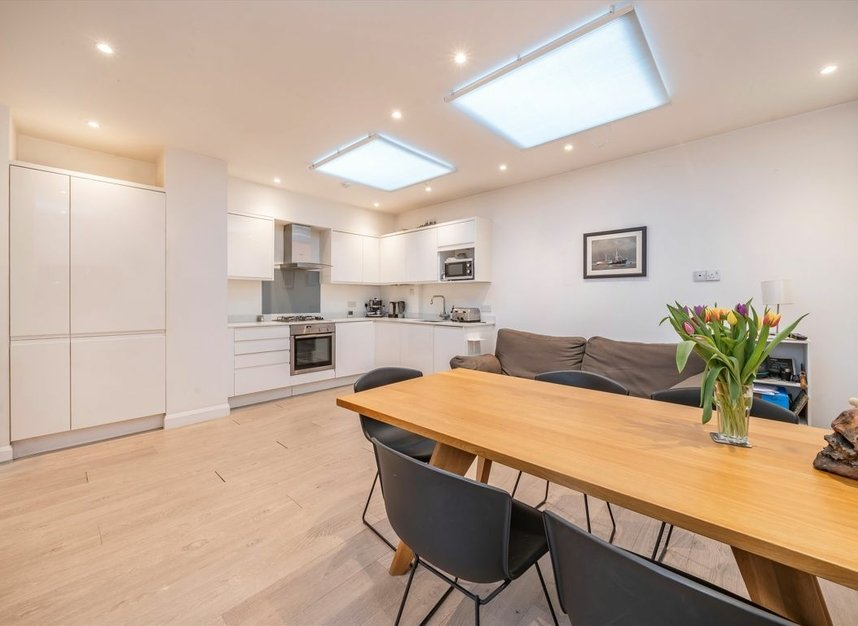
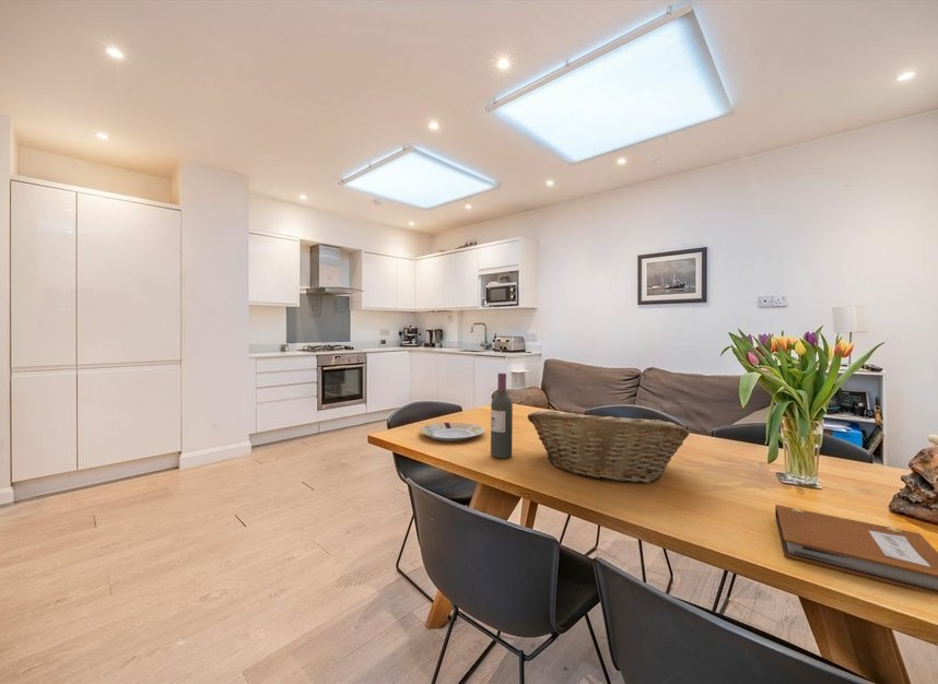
+ wine bottle (501, 414)
+ fruit basket (601, 436)
+ notebook (856, 543)
+ plate (452, 432)
